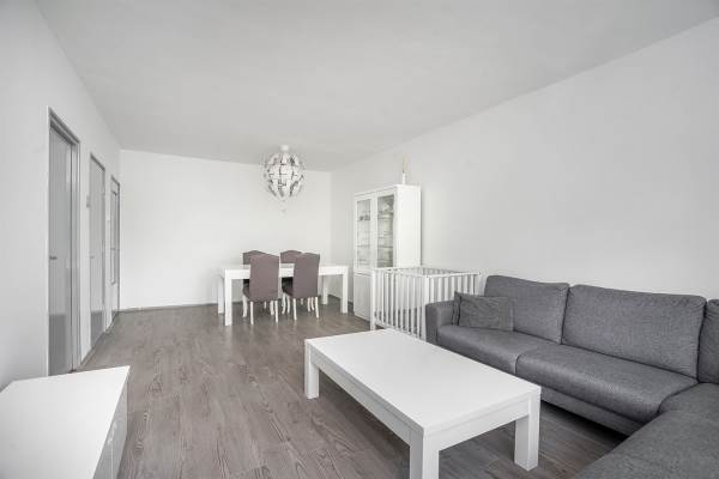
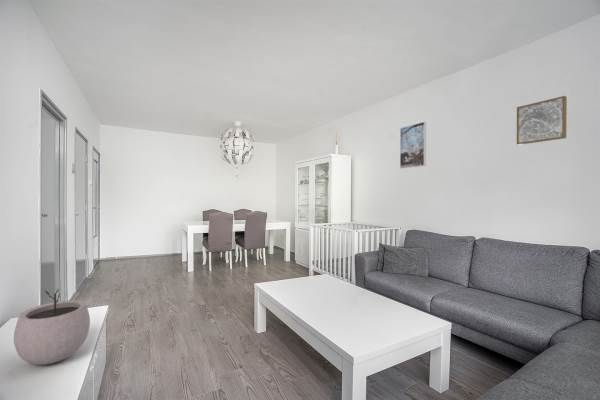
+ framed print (412, 146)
+ wall art (540, 121)
+ plant pot (54, 322)
